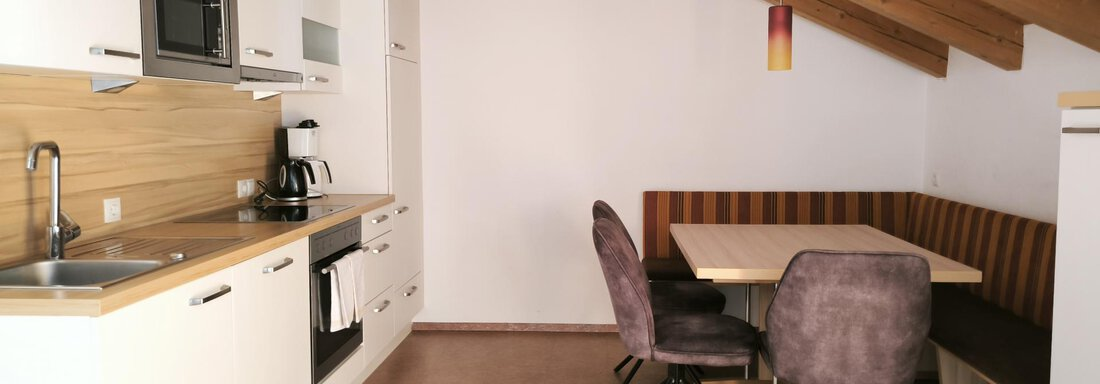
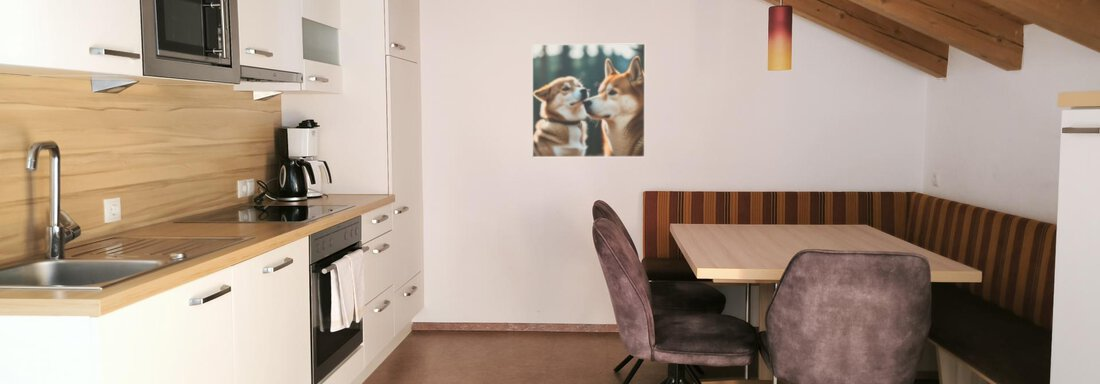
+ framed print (588, 100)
